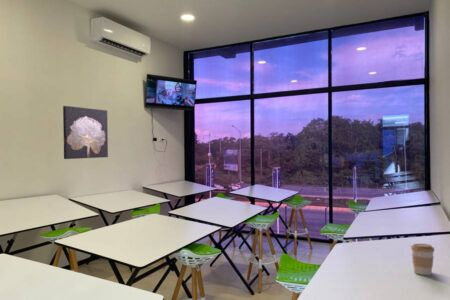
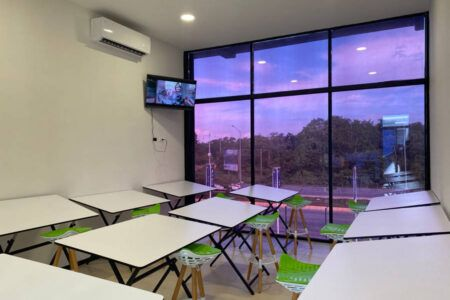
- wall art (86, 133)
- coffee cup (422, 258)
